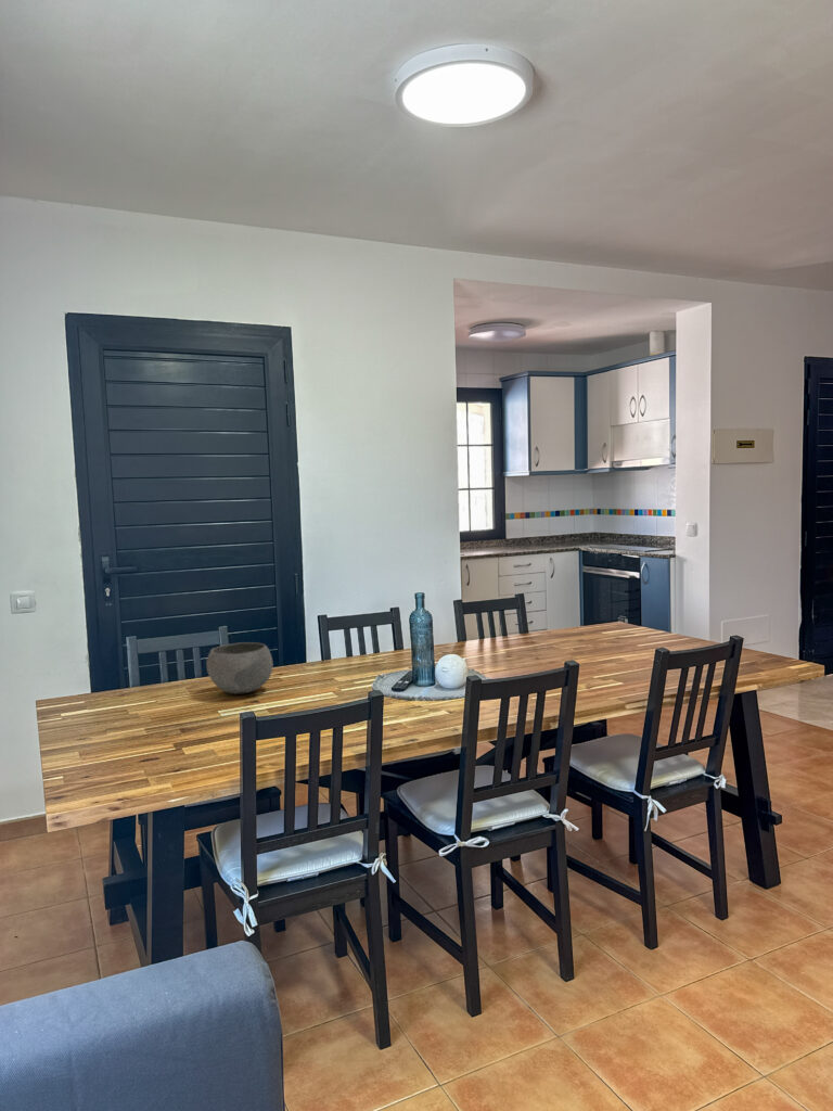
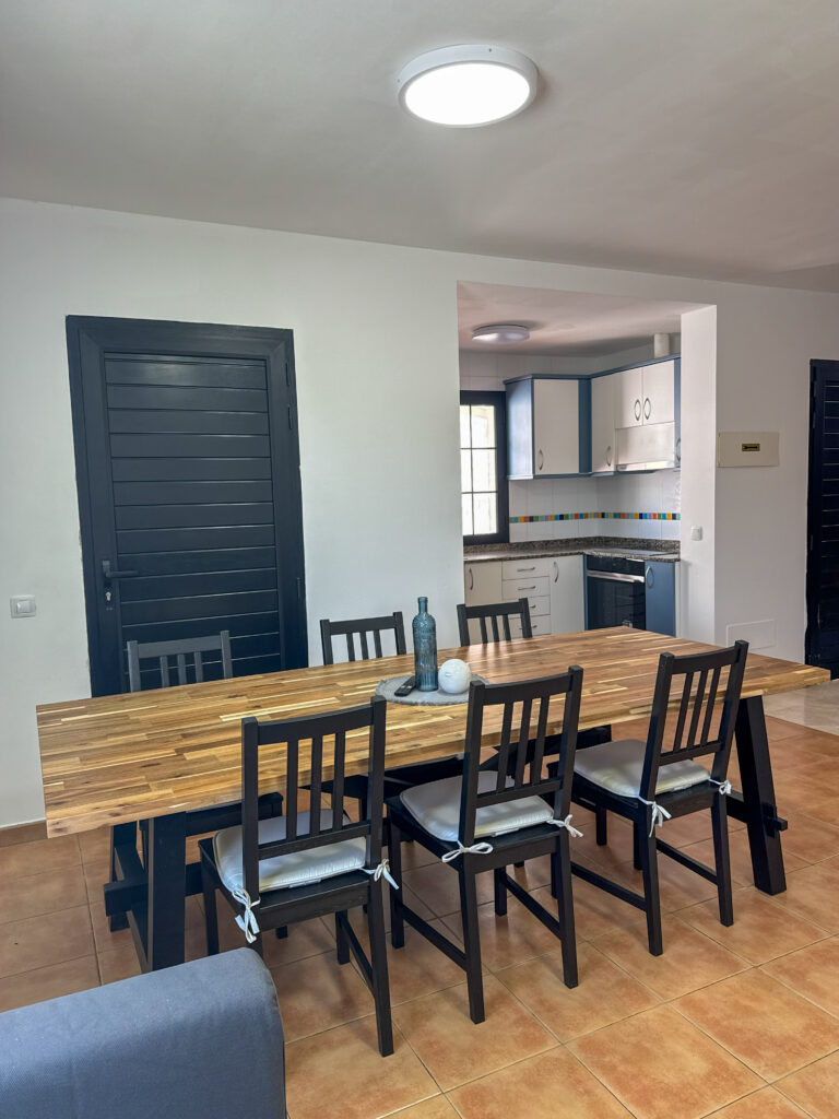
- bowl (240, 669)
